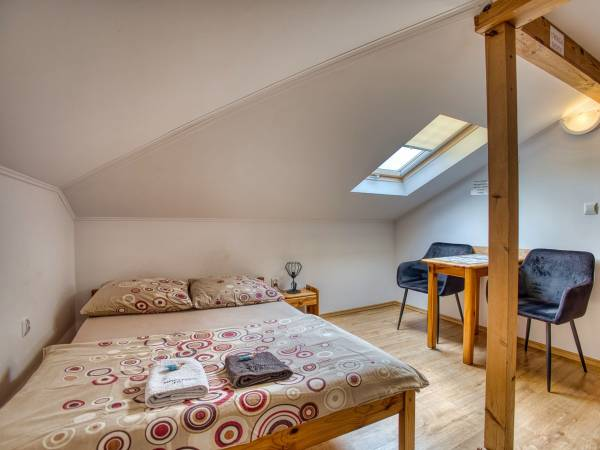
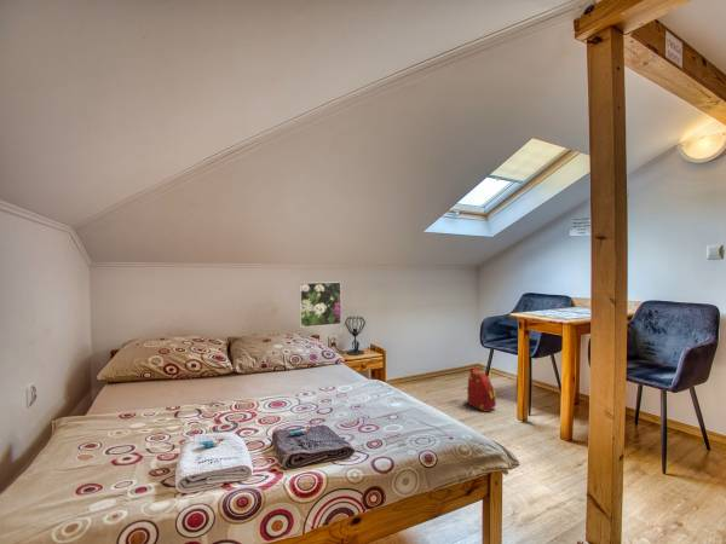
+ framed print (321, 303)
+ backpack (480, 386)
